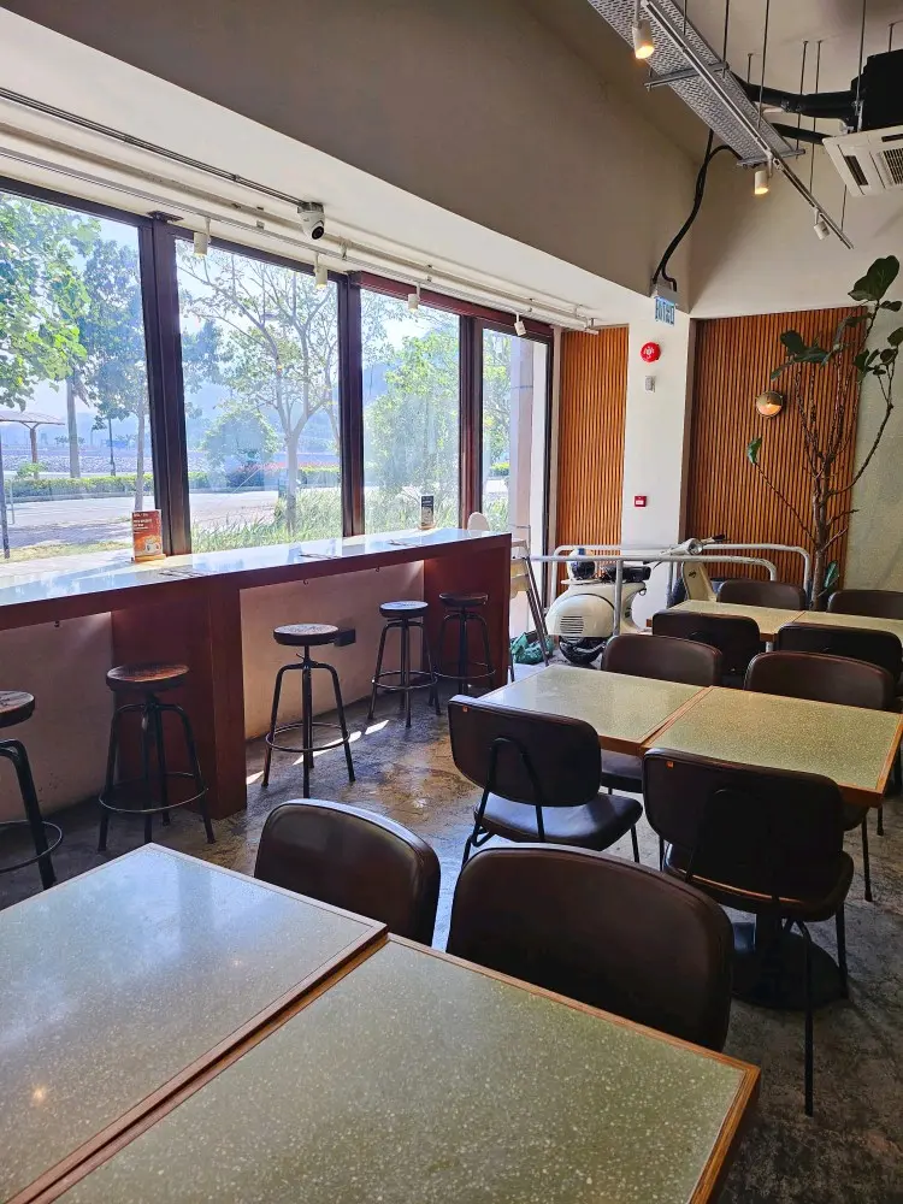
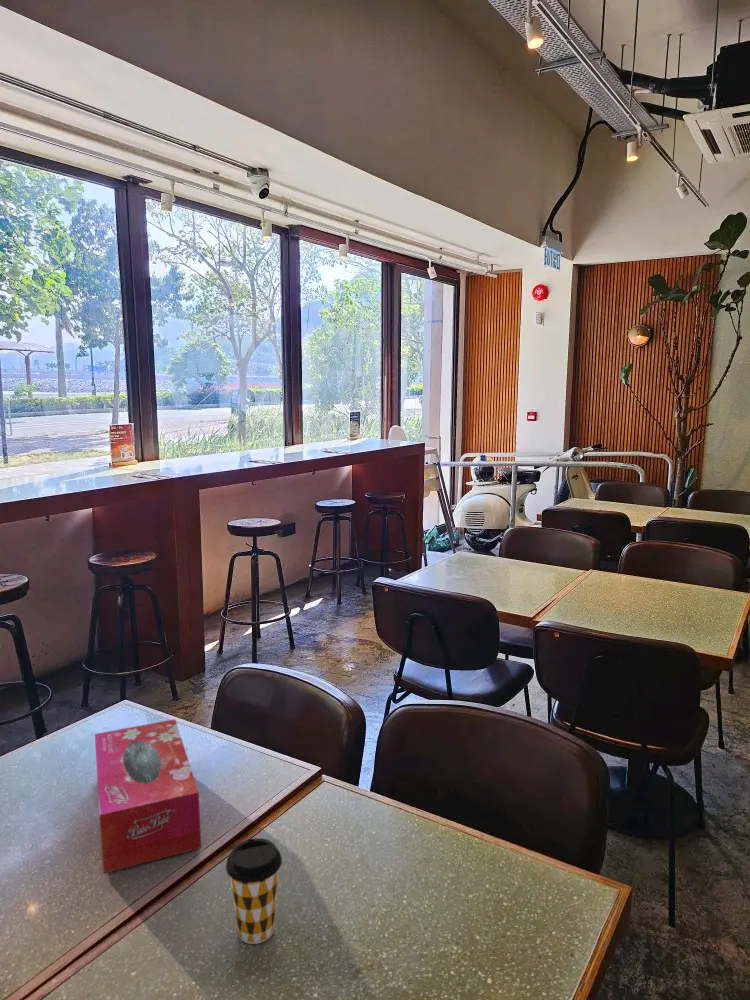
+ tissue box (143, 786)
+ coffee cup (255, 891)
